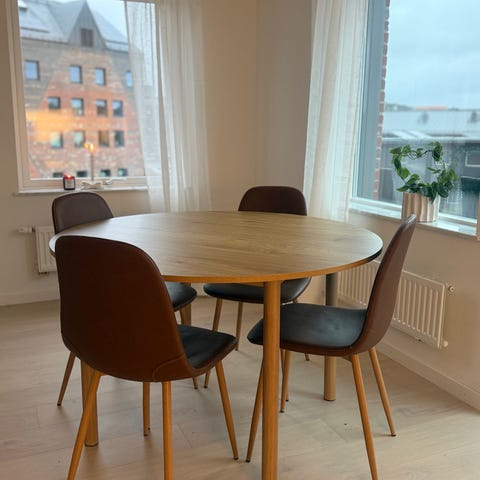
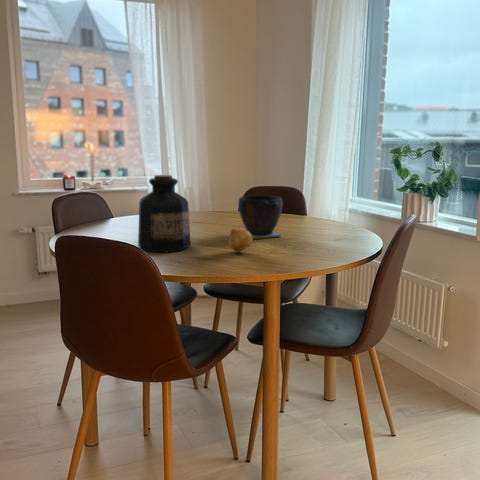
+ fruit (240, 240)
+ bowl (259, 216)
+ bottle (163, 211)
